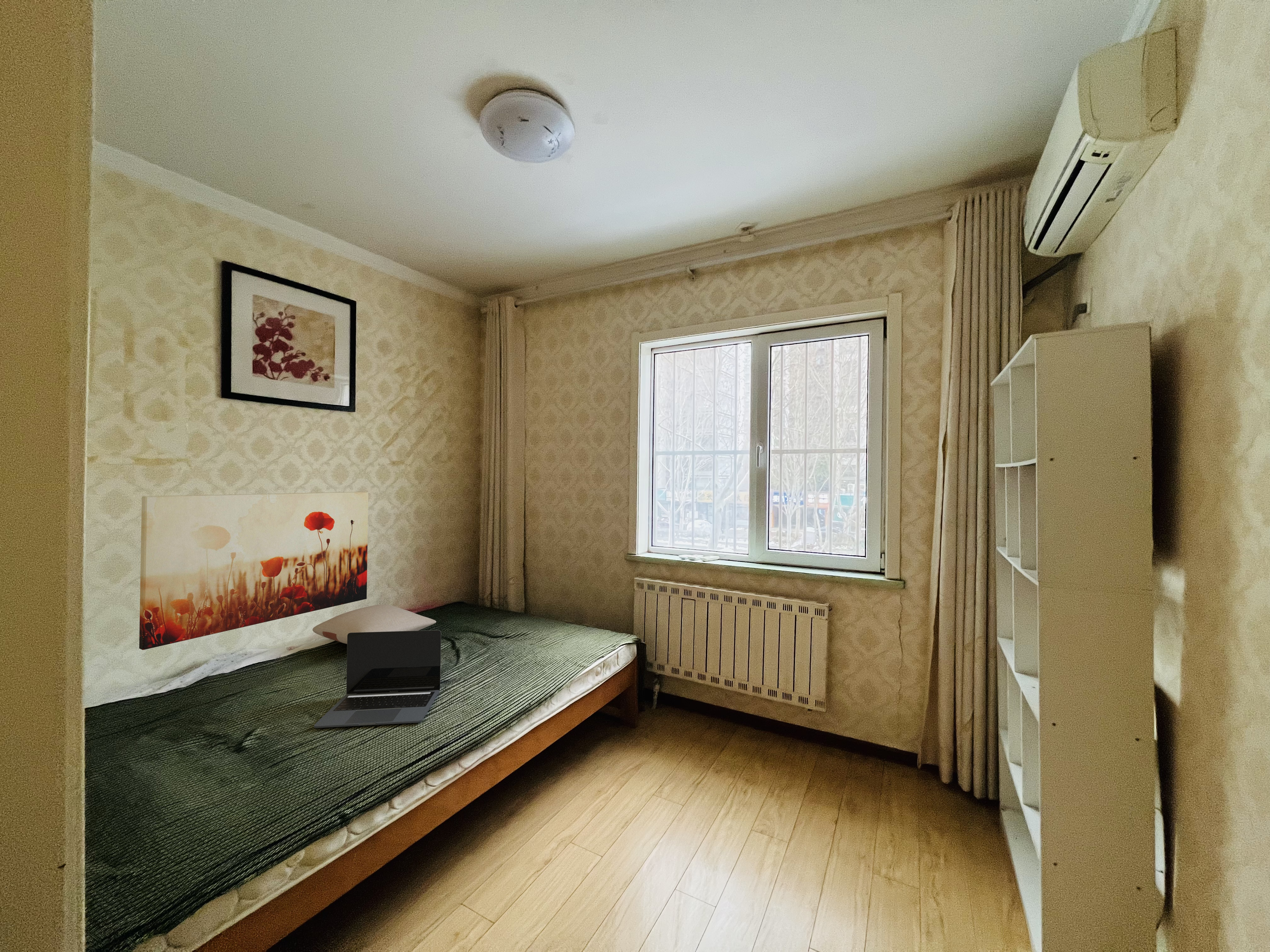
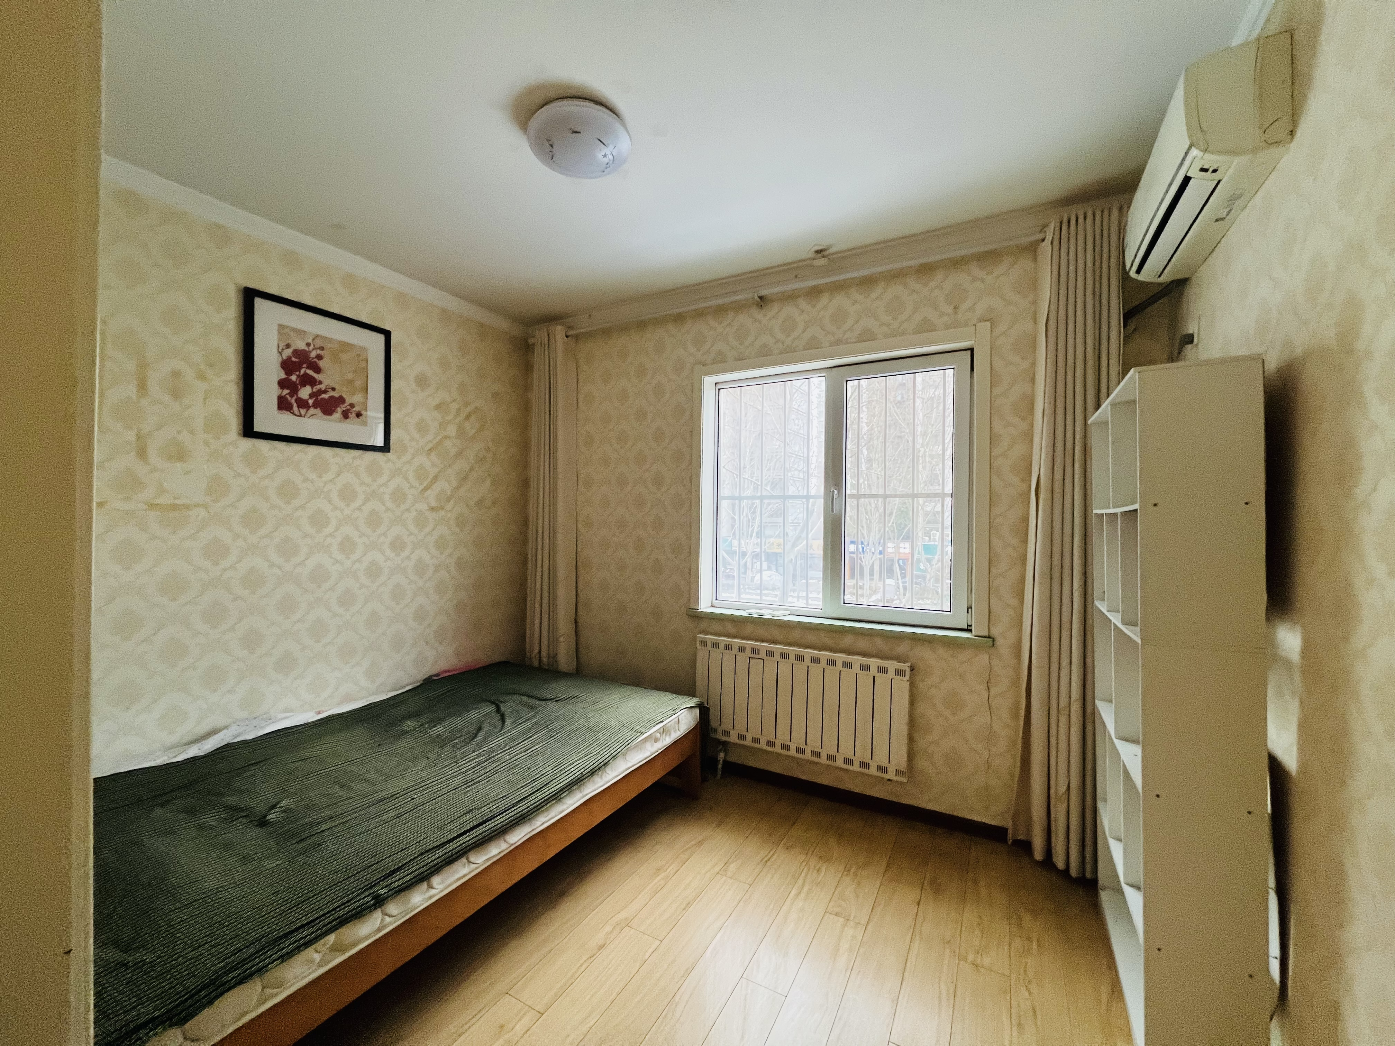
- wall art (274, 556)
- pillow (377, 625)
- laptop (382, 676)
